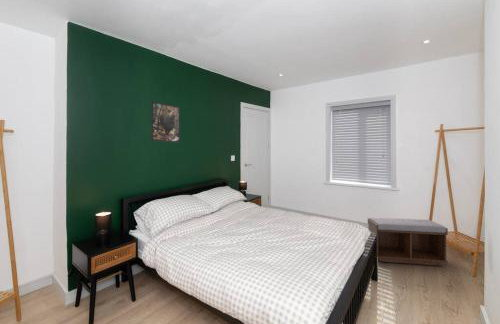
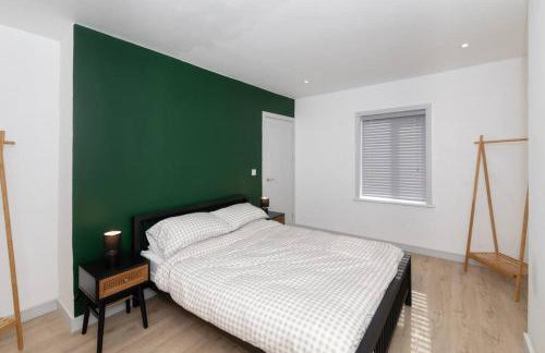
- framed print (166, 123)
- bench (404, 239)
